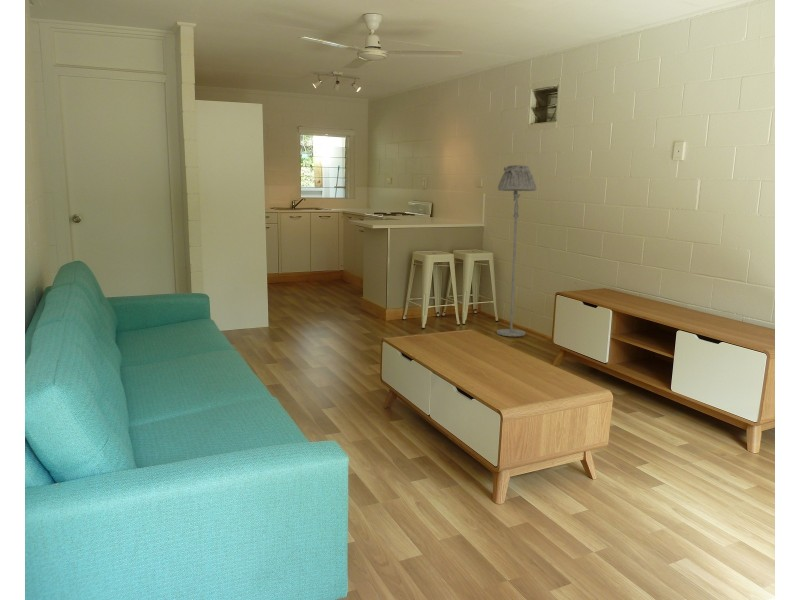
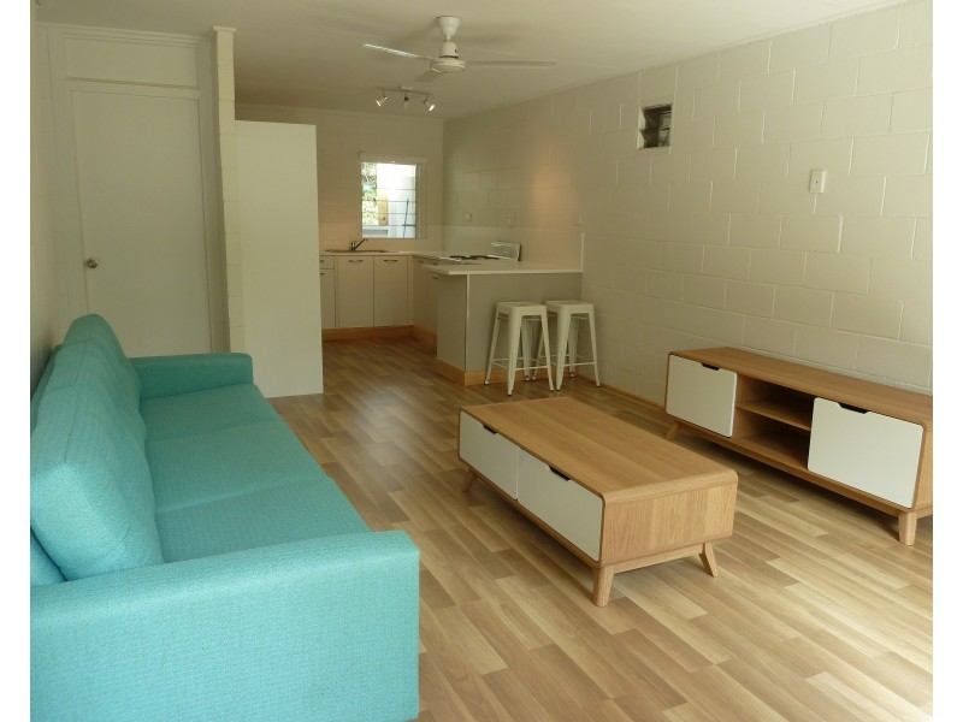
- floor lamp (514, 251)
